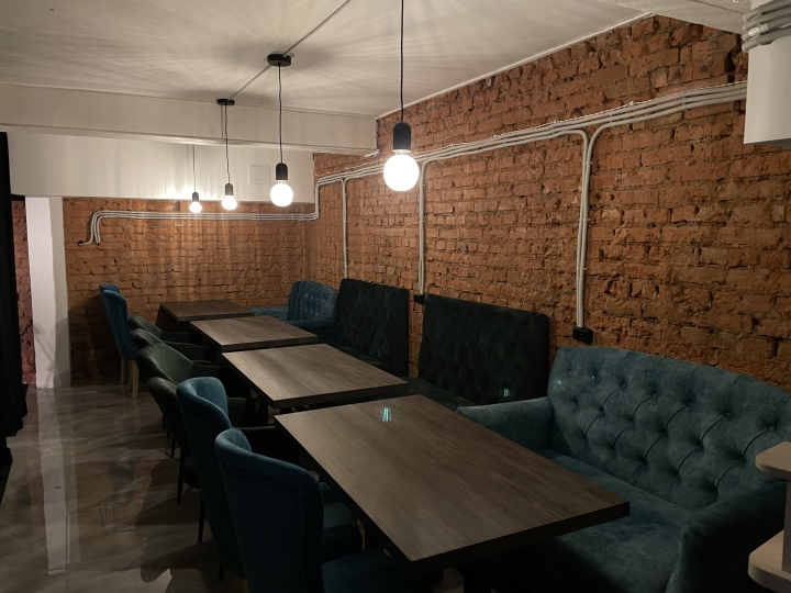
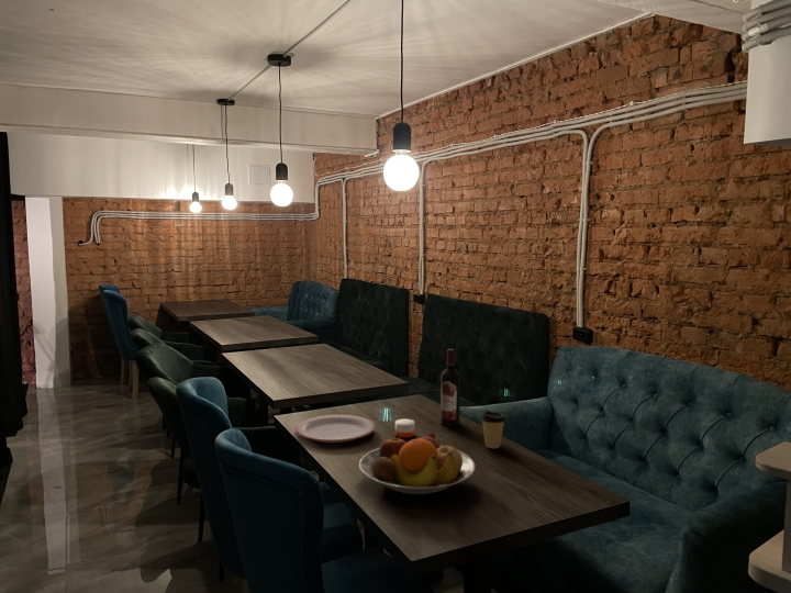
+ coffee cup (492, 429)
+ fruit bowl (416, 458)
+ candle (404, 421)
+ plate (335, 429)
+ wine bottle (449, 385)
